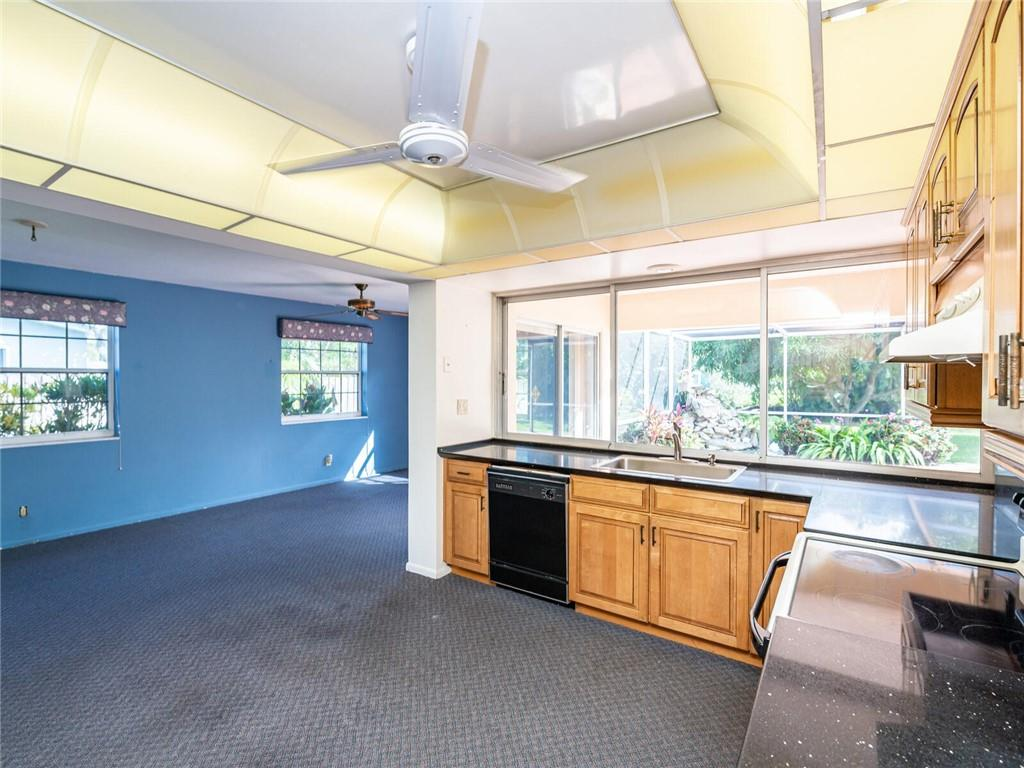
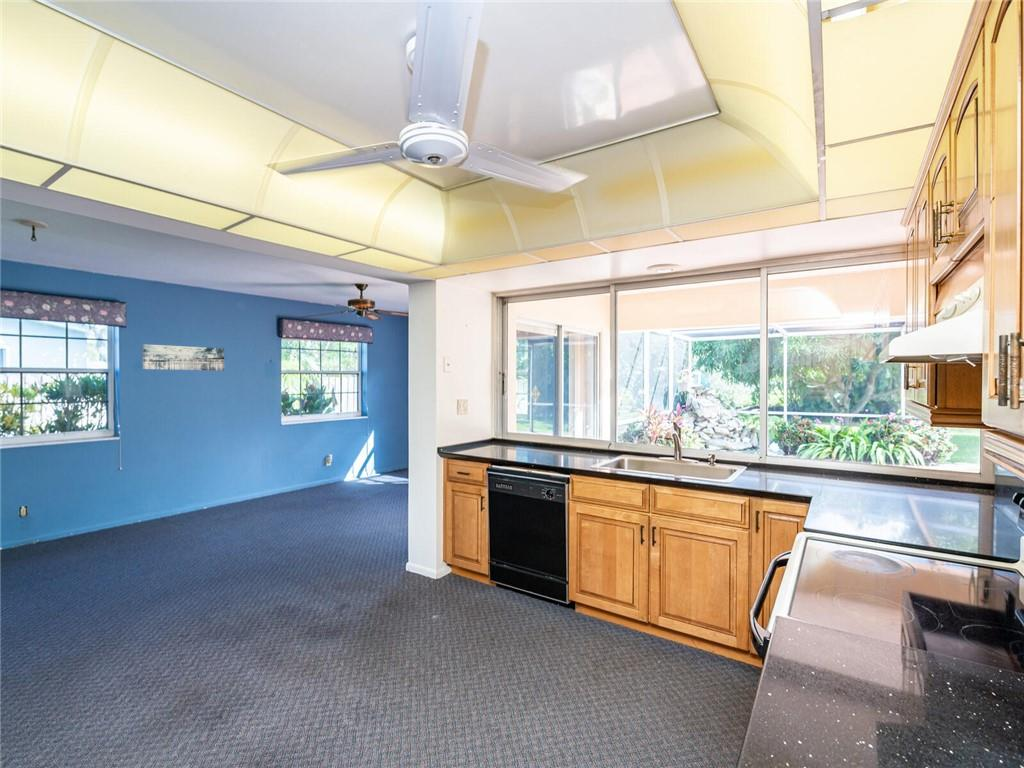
+ wall art (185, 358)
